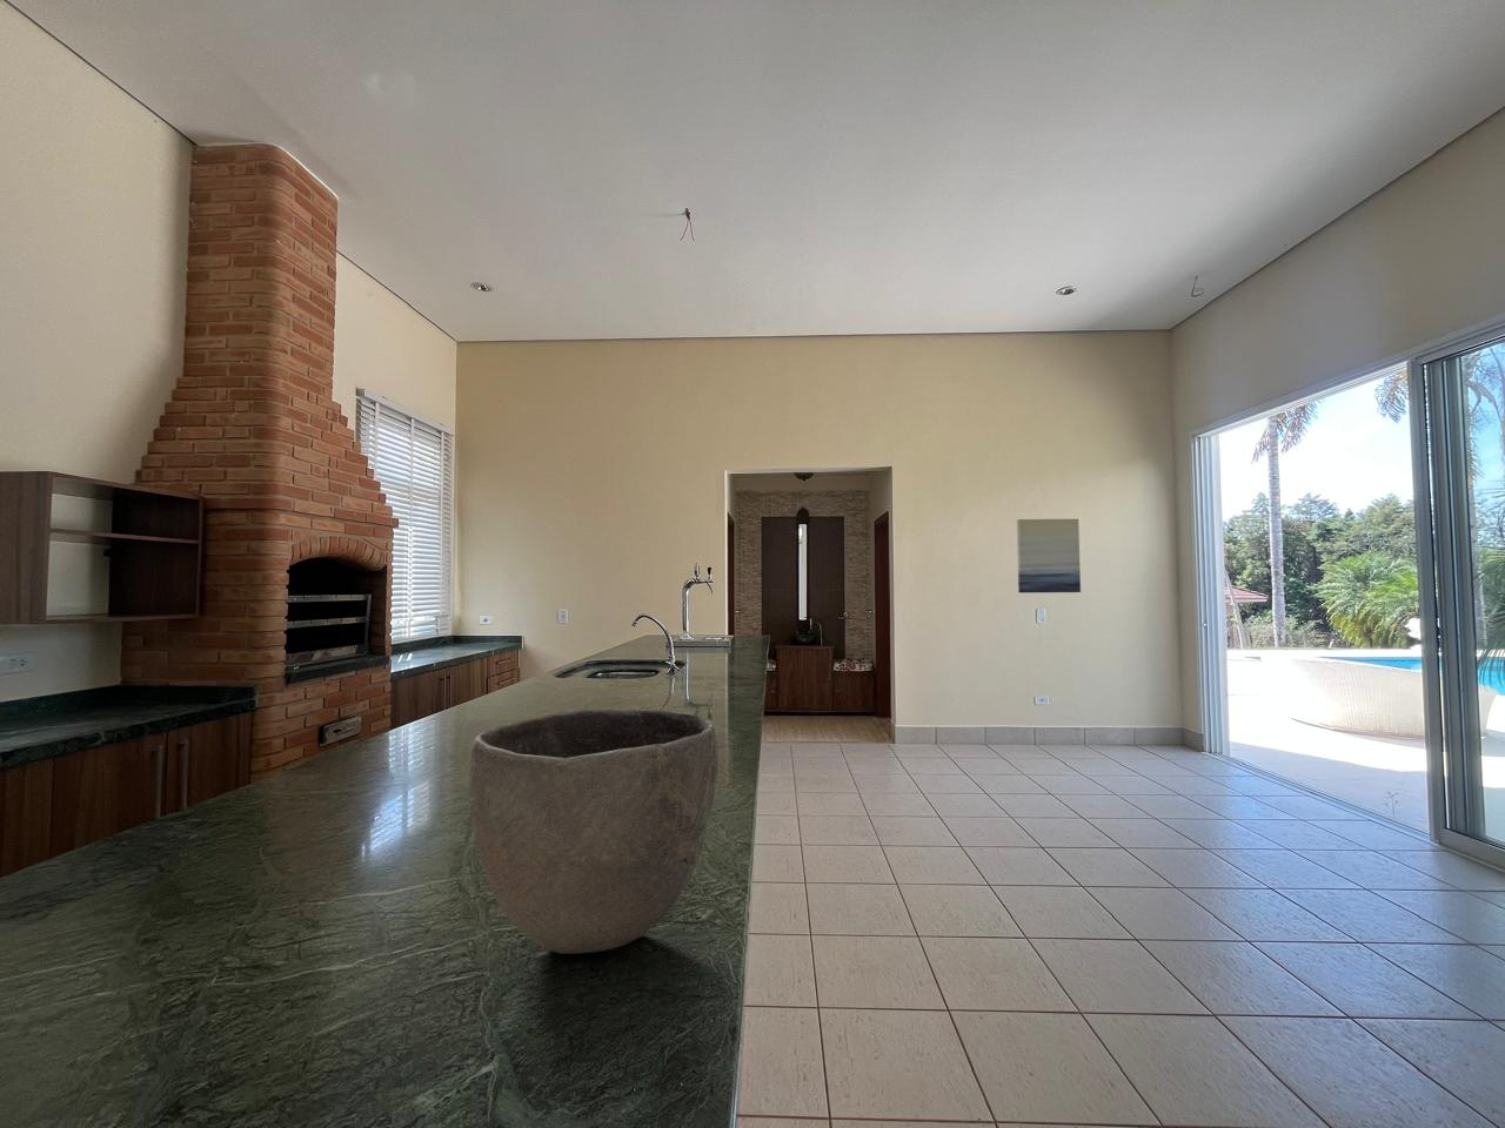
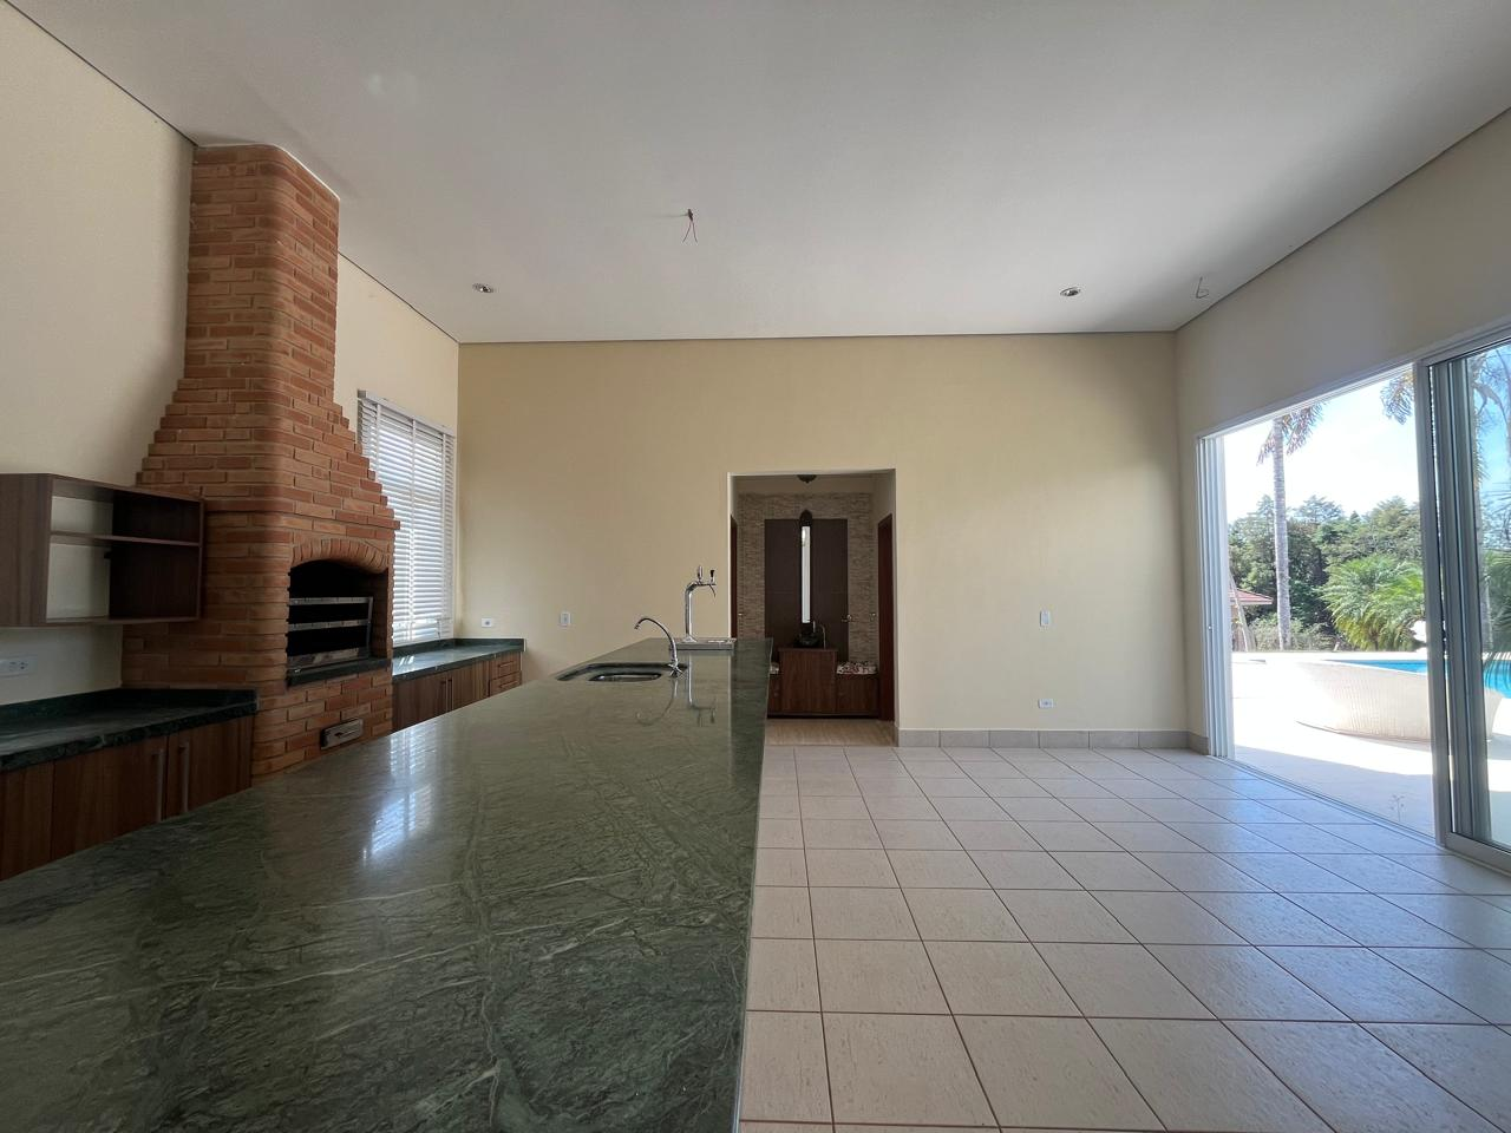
- bowl (597, 829)
- wall art (1048, 556)
